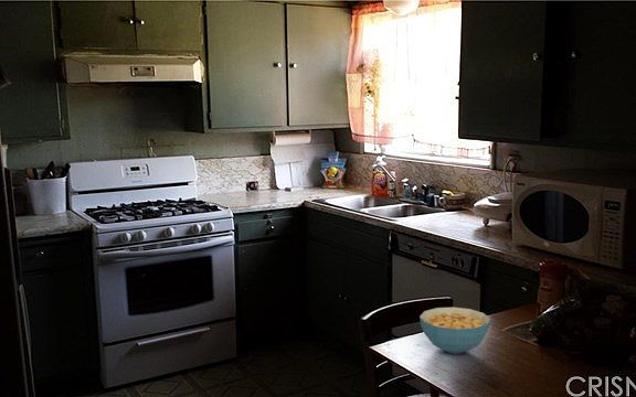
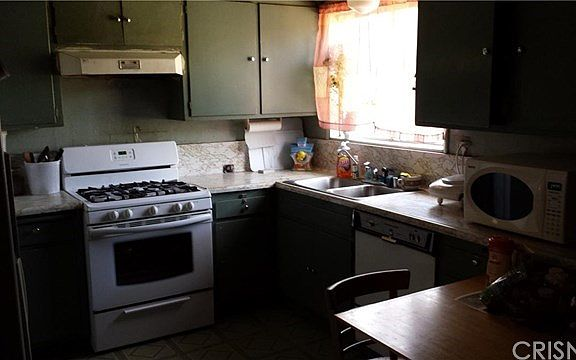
- cereal bowl (454, 333)
